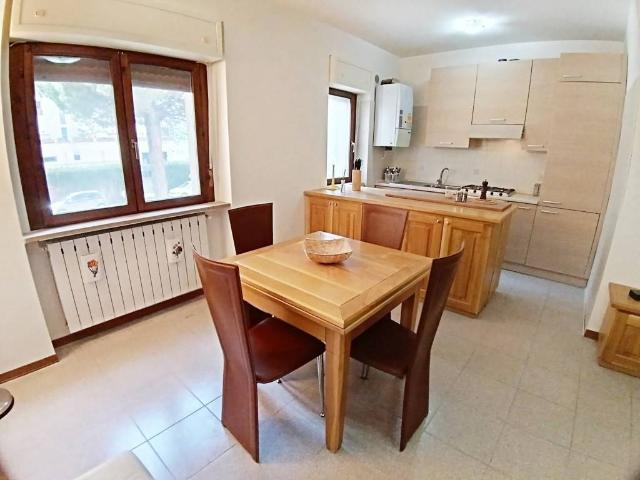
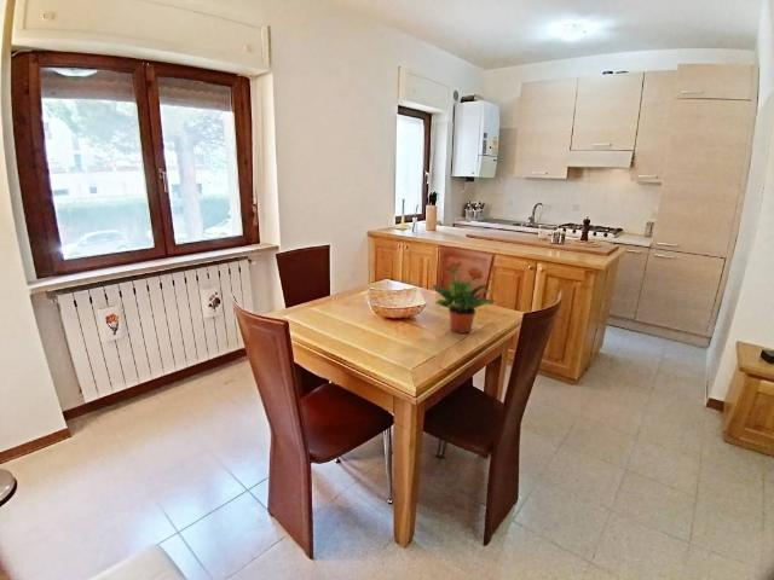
+ potted plant (462, 297)
